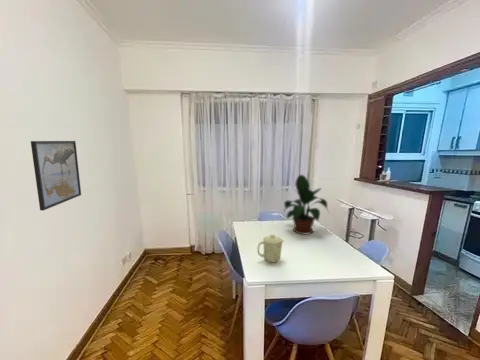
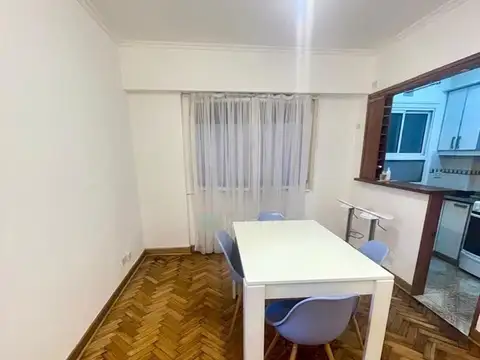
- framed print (59, 172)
- potted plant (305, 204)
- mug (270, 247)
